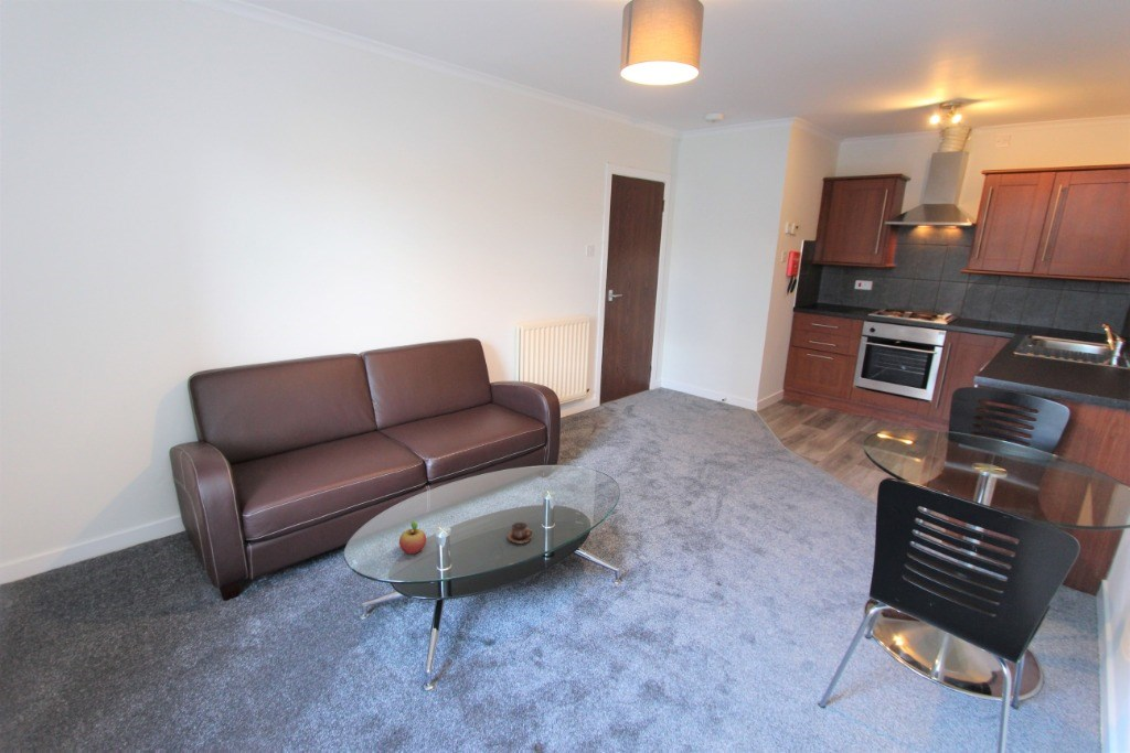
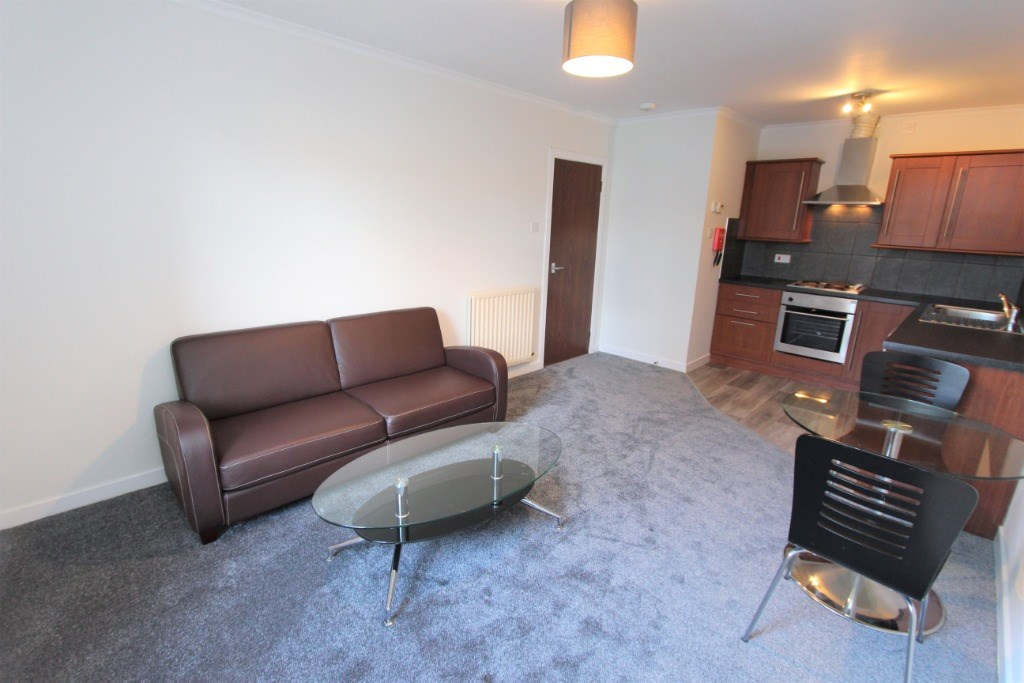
- cup (520, 531)
- fruit (413, 538)
